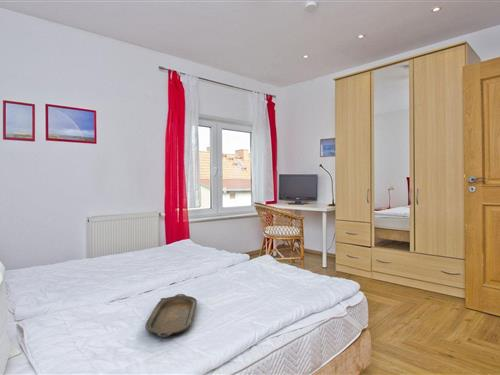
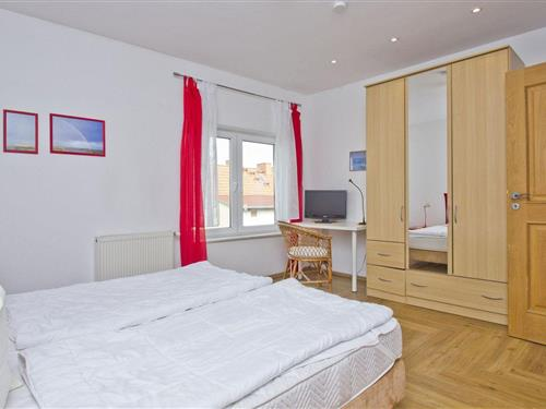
- serving tray (173, 314)
